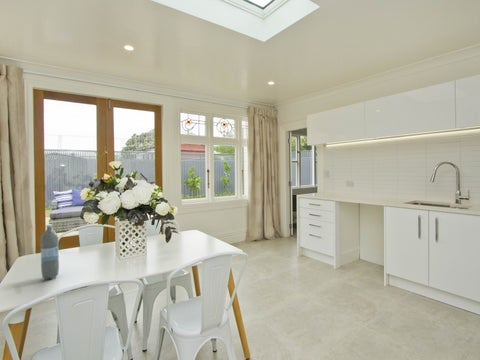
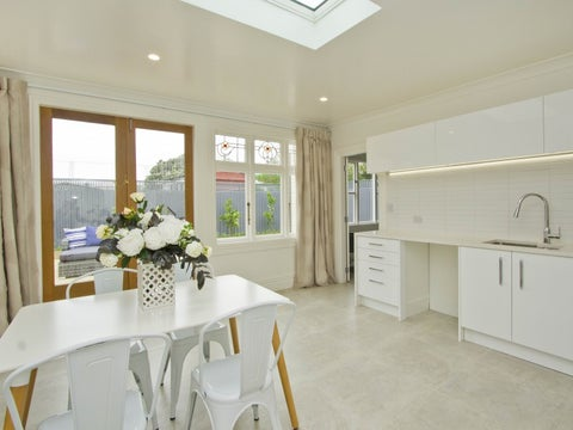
- water bottle (49, 251)
